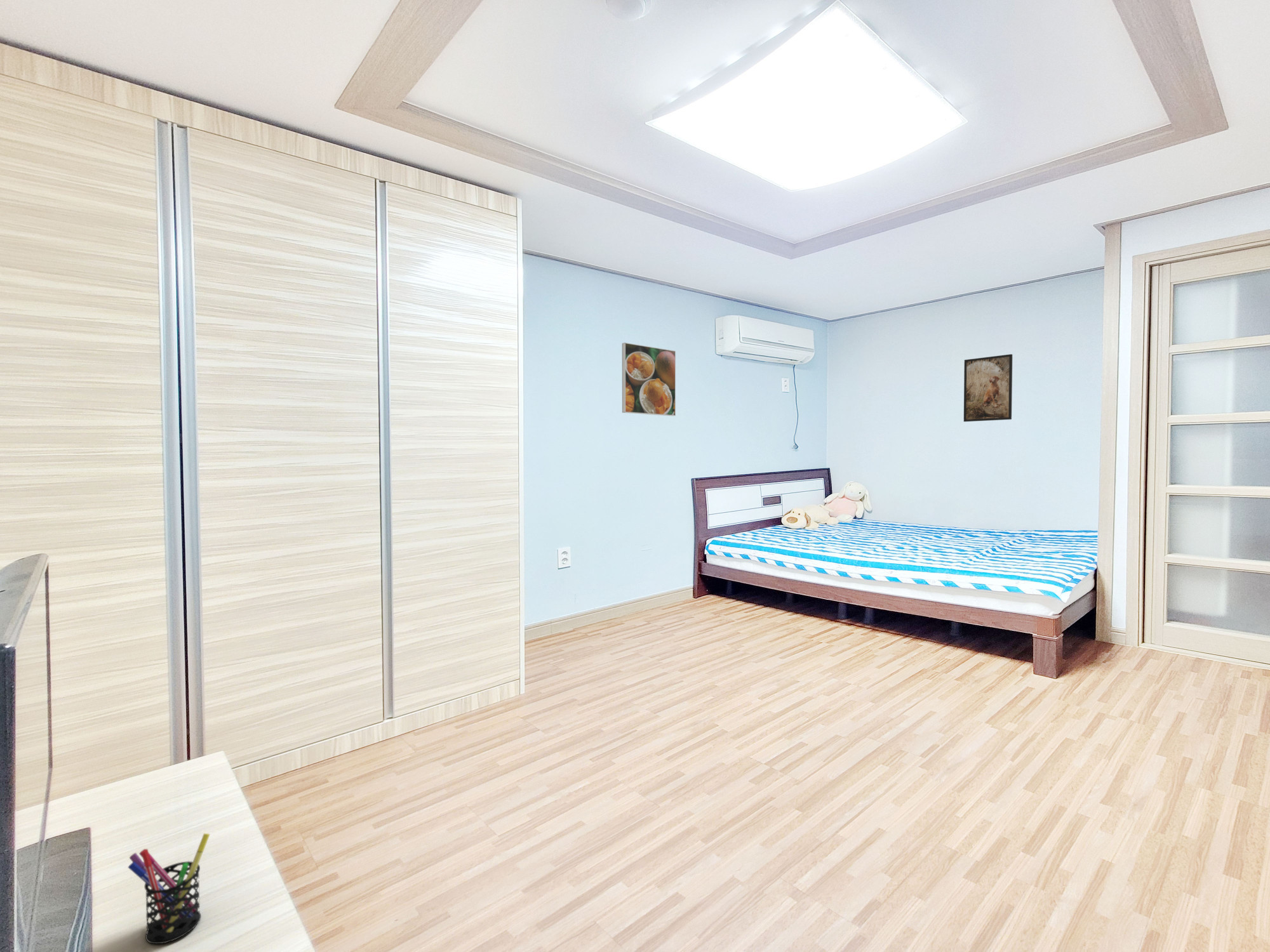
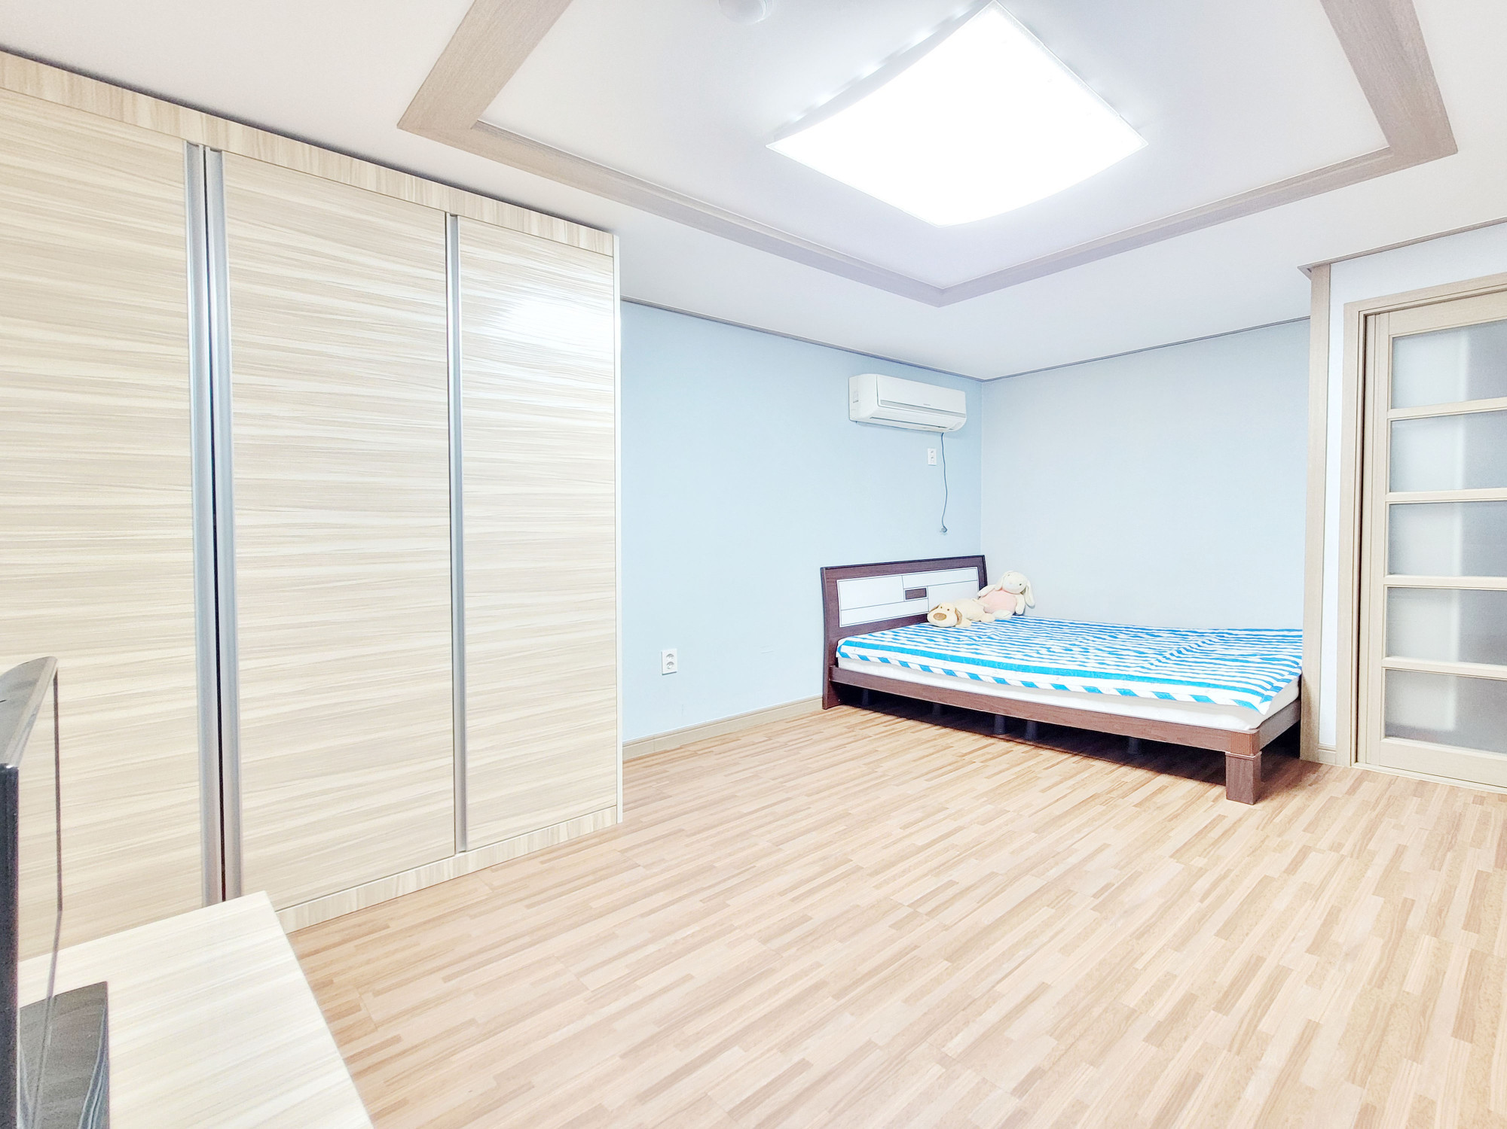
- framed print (987, 388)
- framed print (650, 380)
- pen holder (172, 886)
